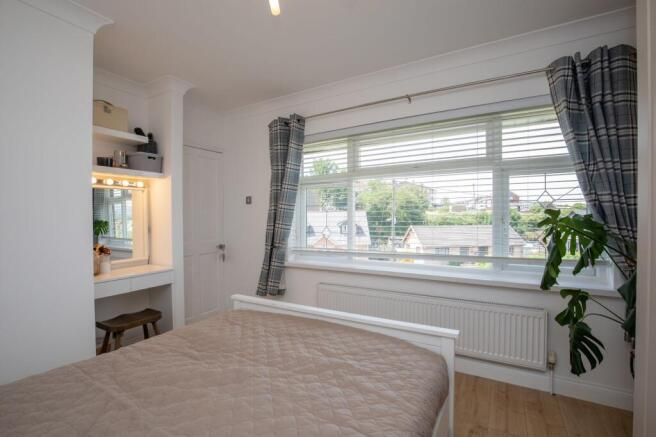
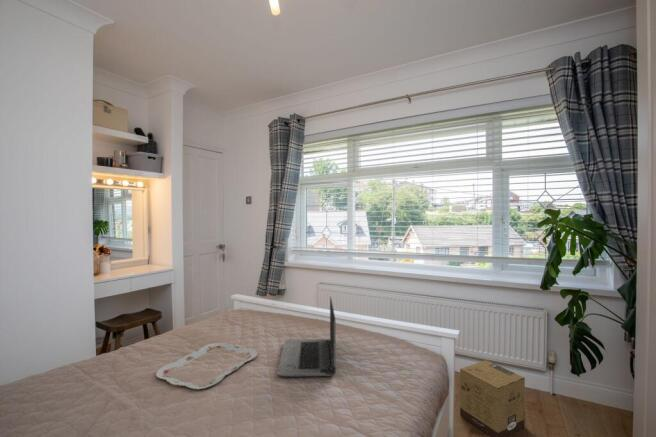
+ laptop computer (307, 339)
+ serving tray (205, 353)
+ cardboard box (491, 397)
